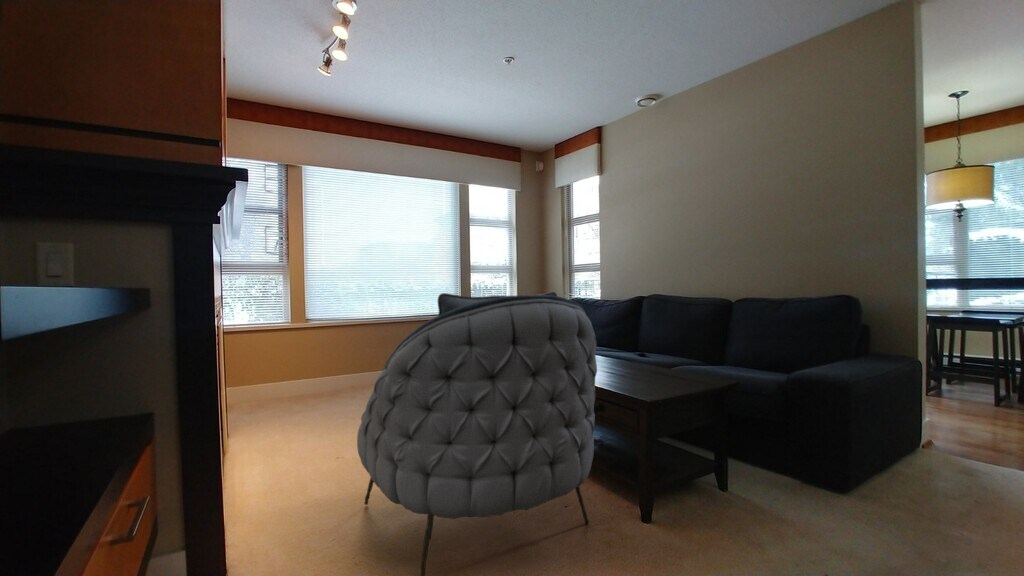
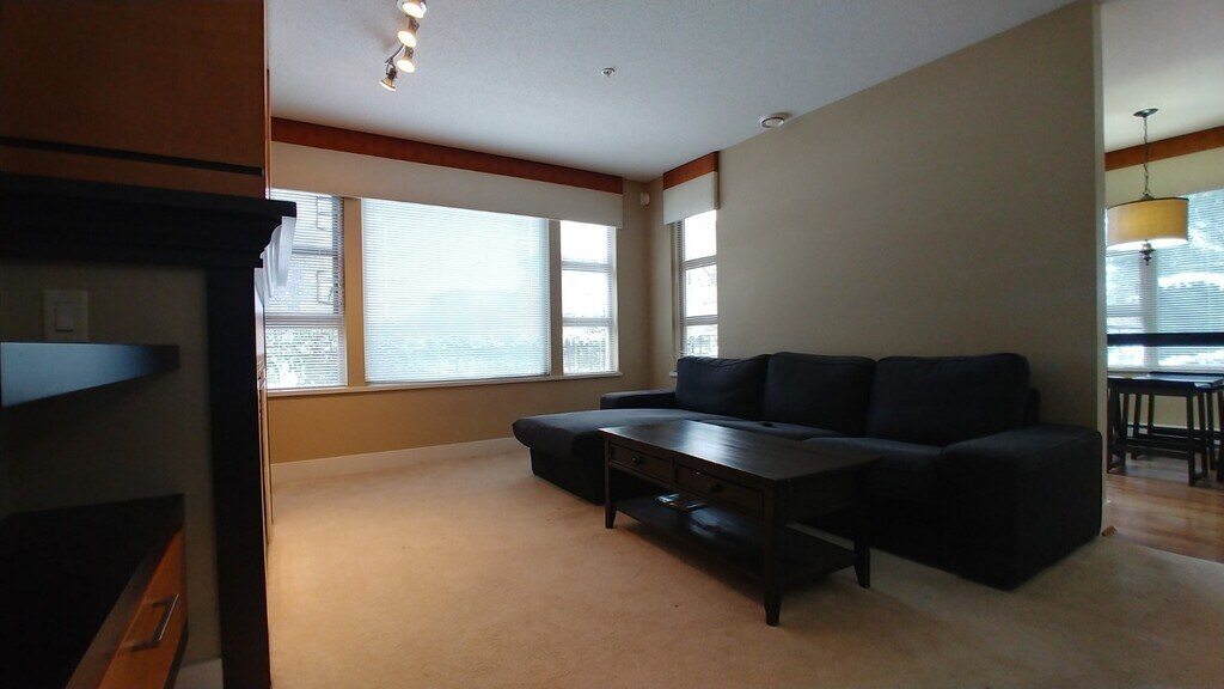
- armchair (482, 405)
